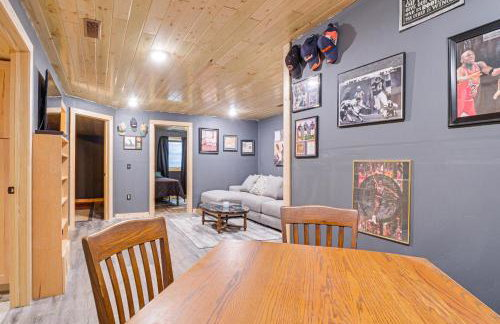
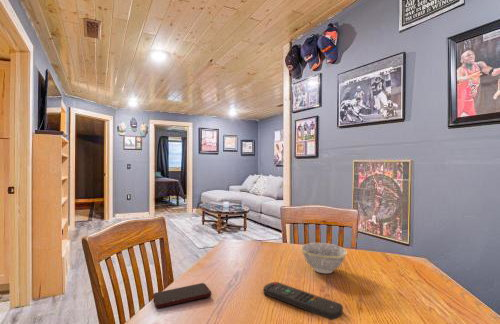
+ smartphone (182, 294)
+ remote control (300, 298)
+ bowl (323, 259)
